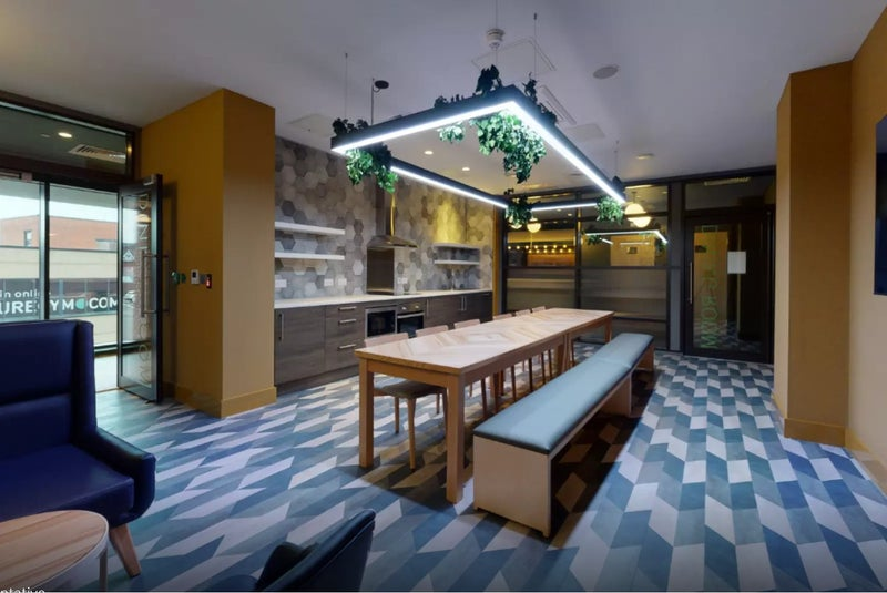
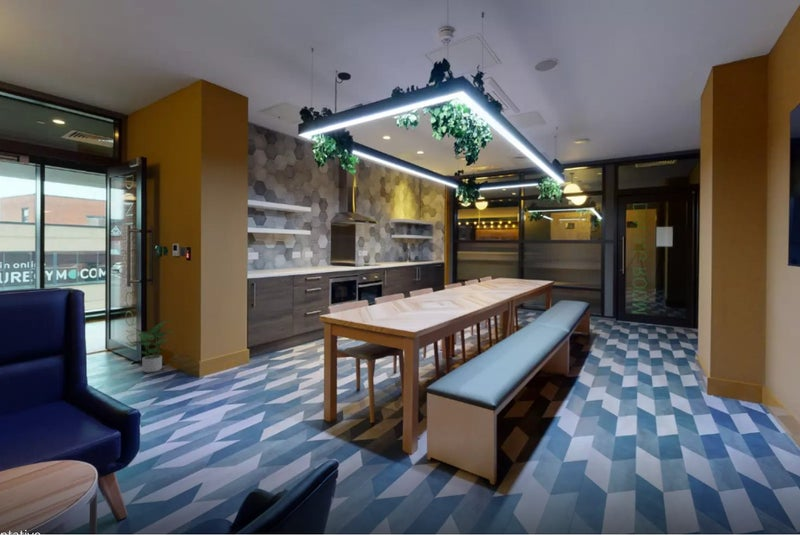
+ potted plant (147, 345)
